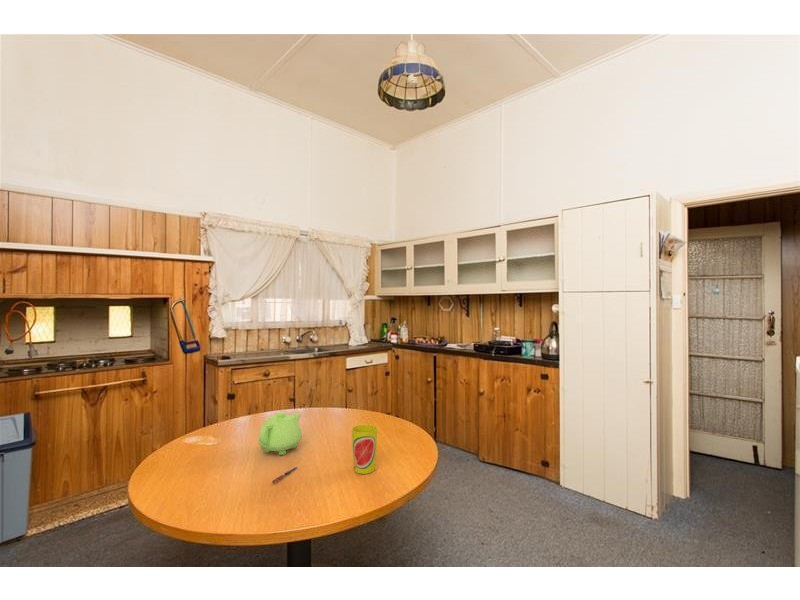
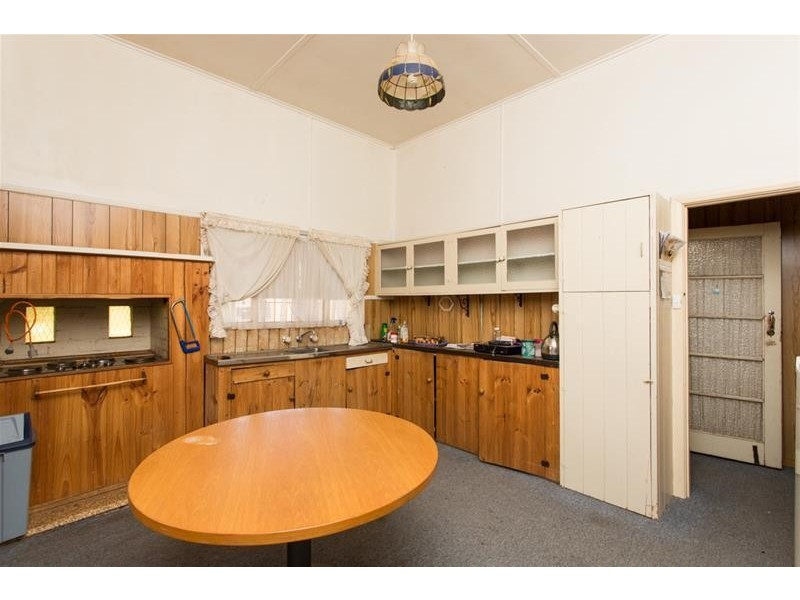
- cup (364, 448)
- teapot (281, 430)
- pen (285, 473)
